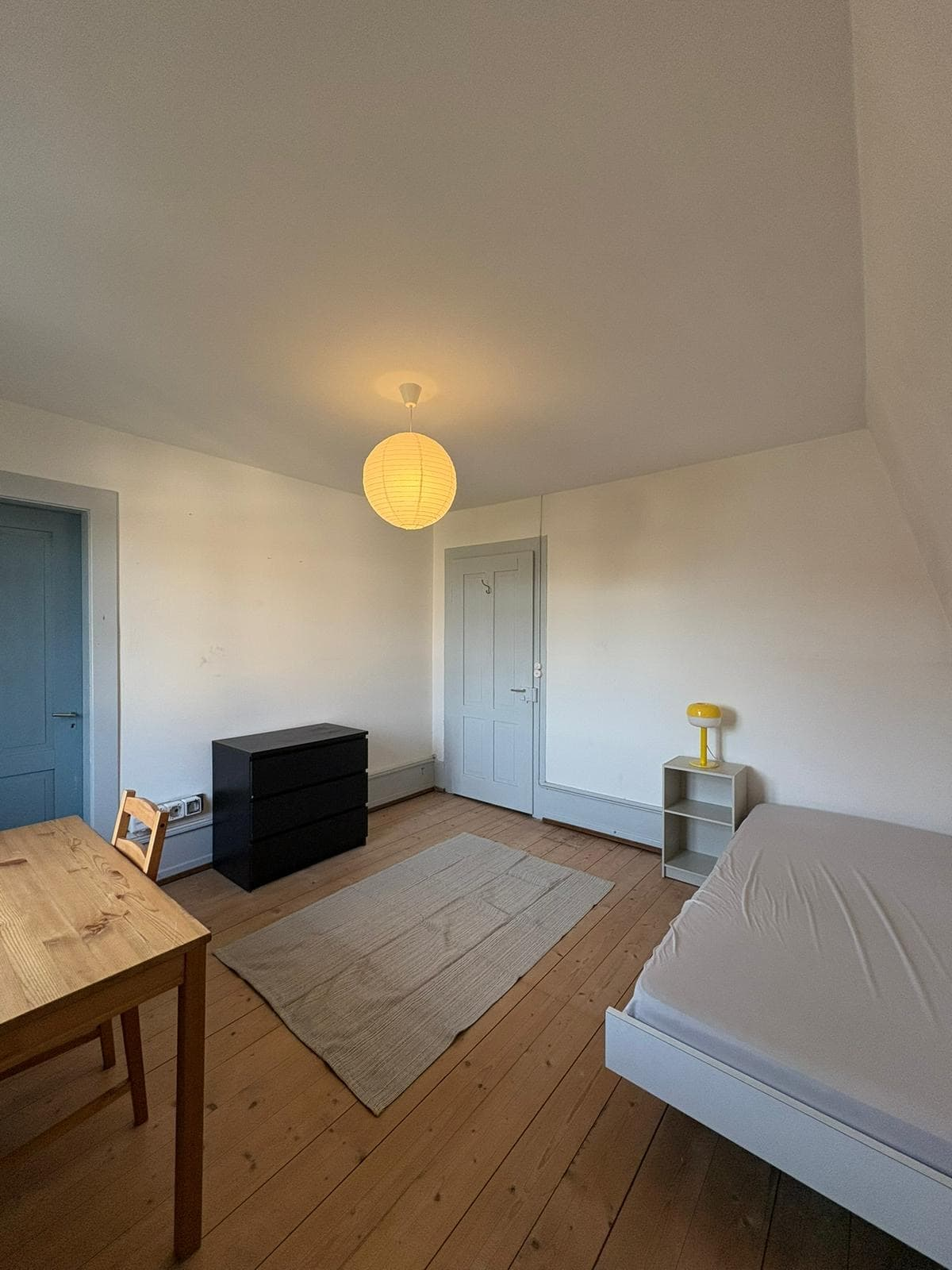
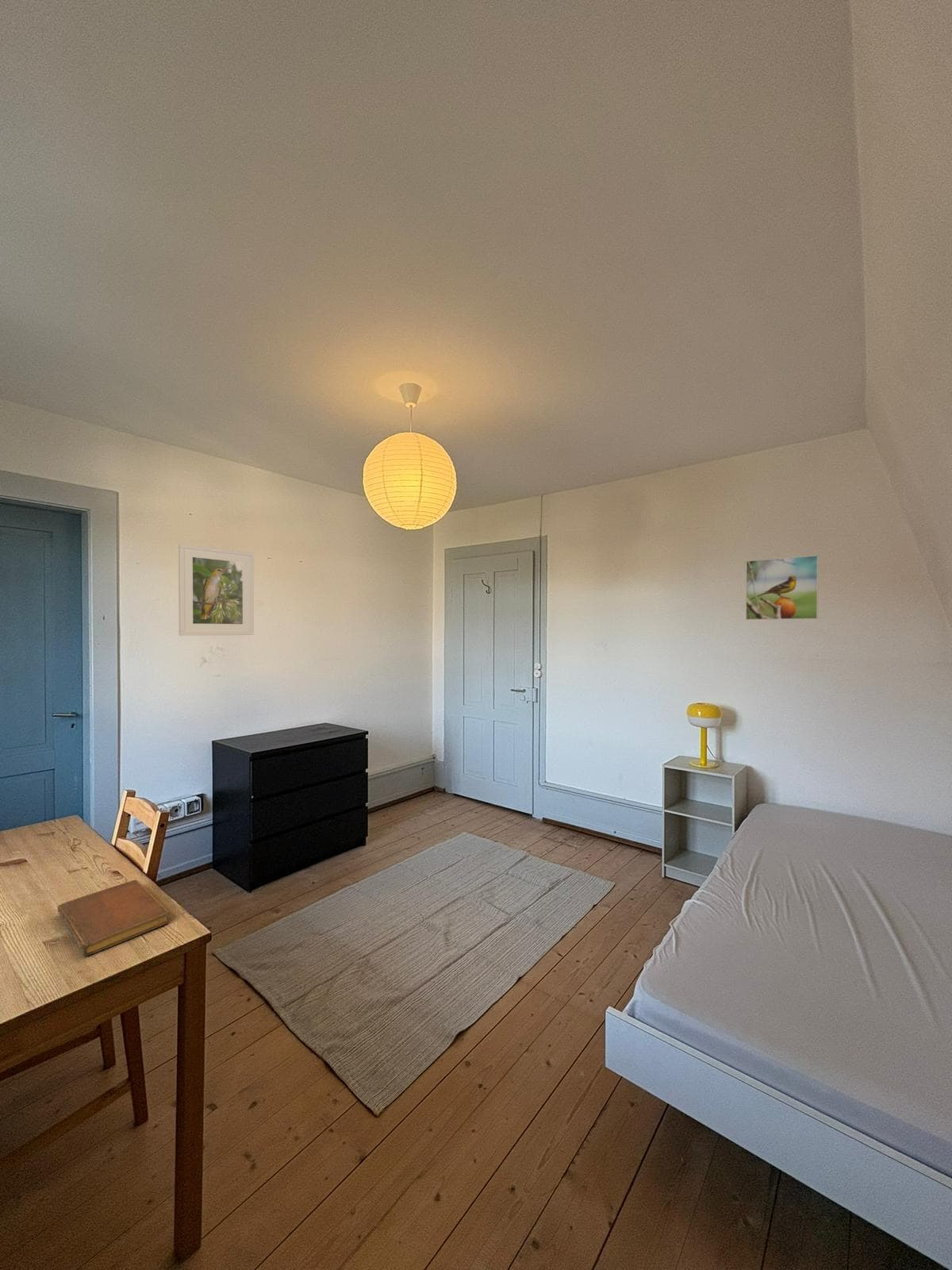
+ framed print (781, 588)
+ notebook (113, 913)
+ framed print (218, 591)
